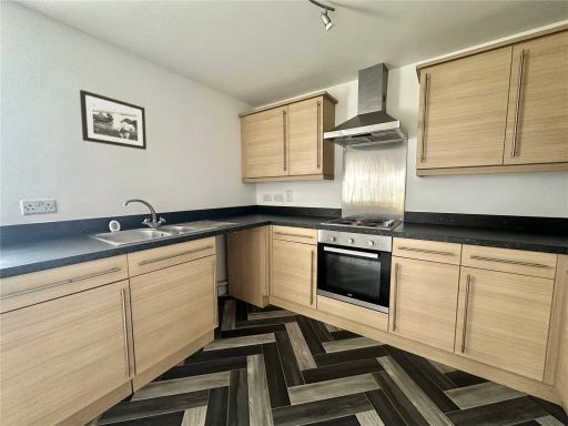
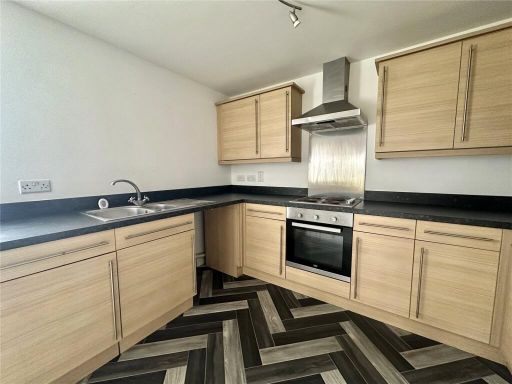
- picture frame (115, 122)
